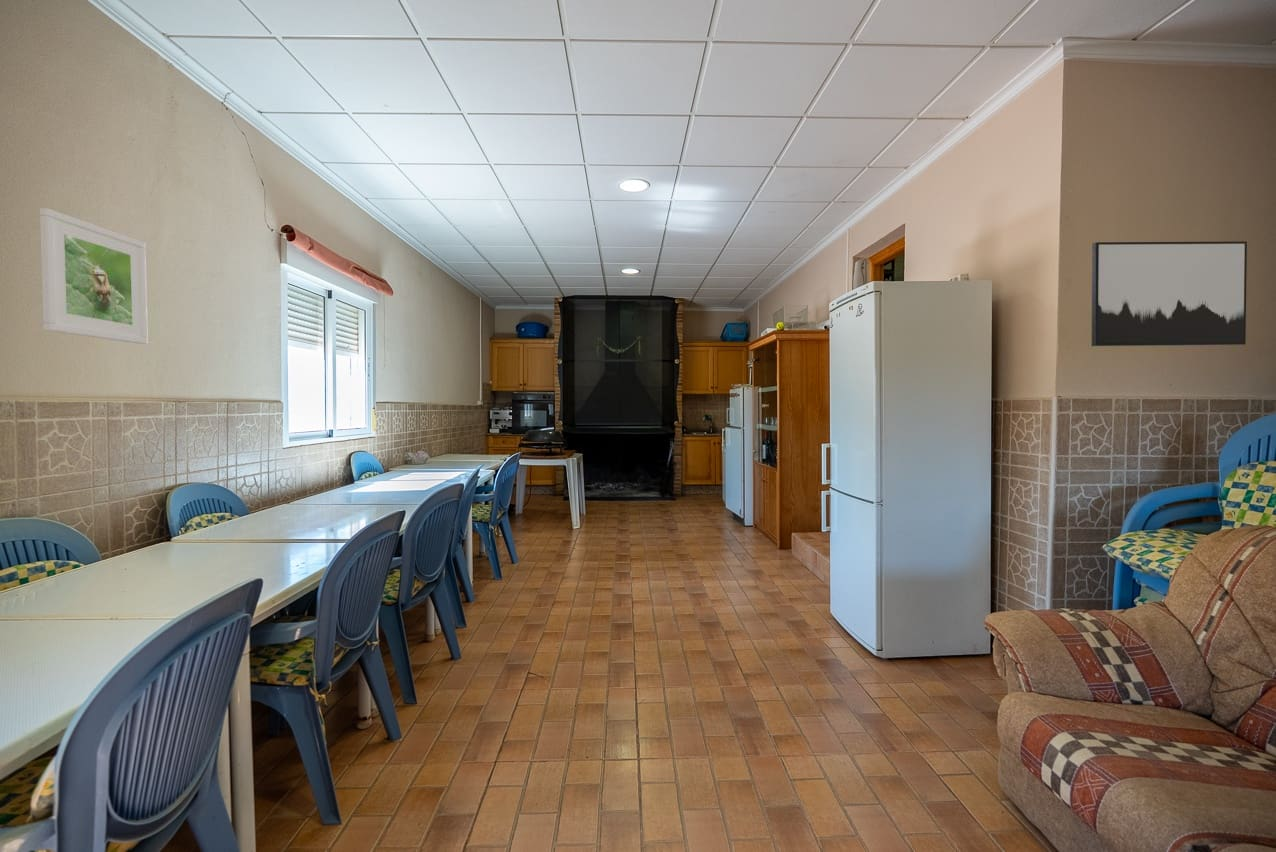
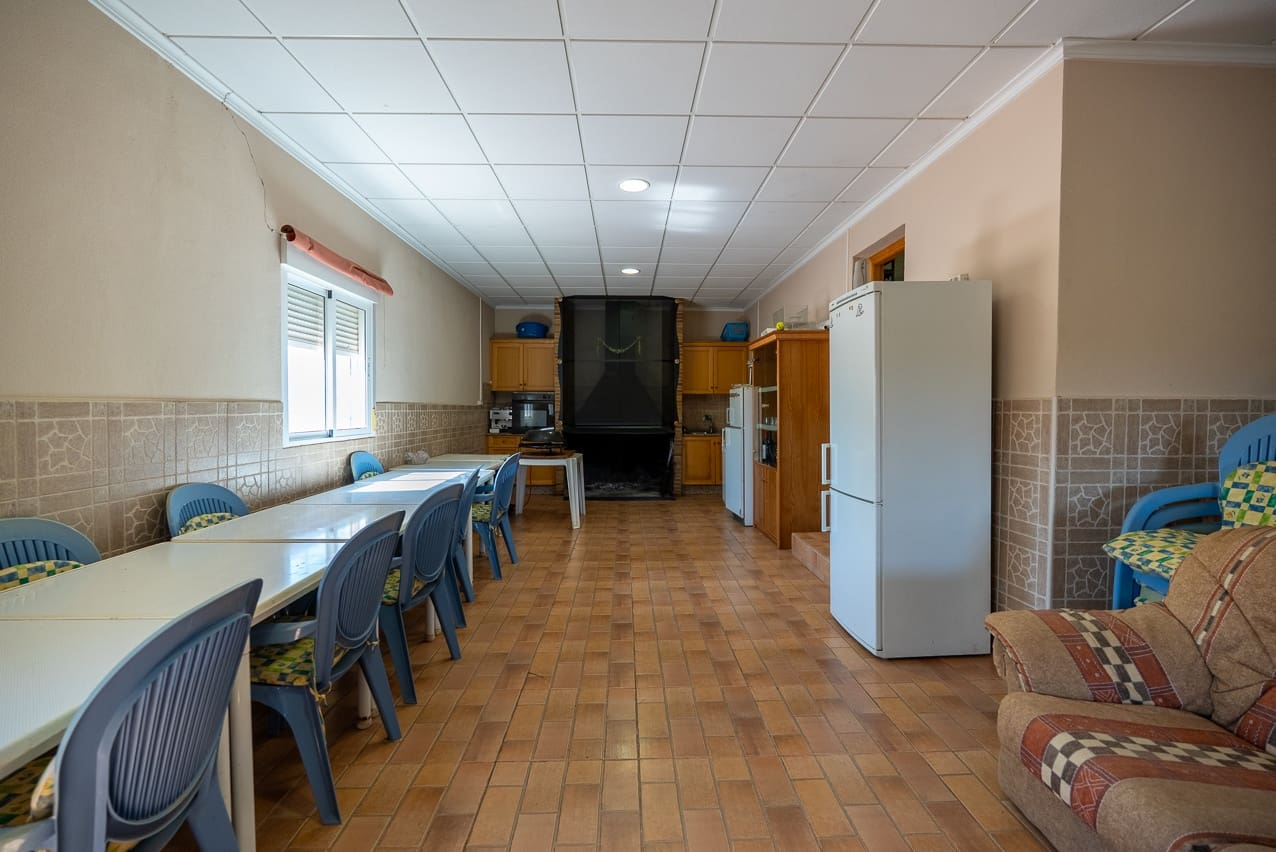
- wall art (1168, 294)
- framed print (98, 282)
